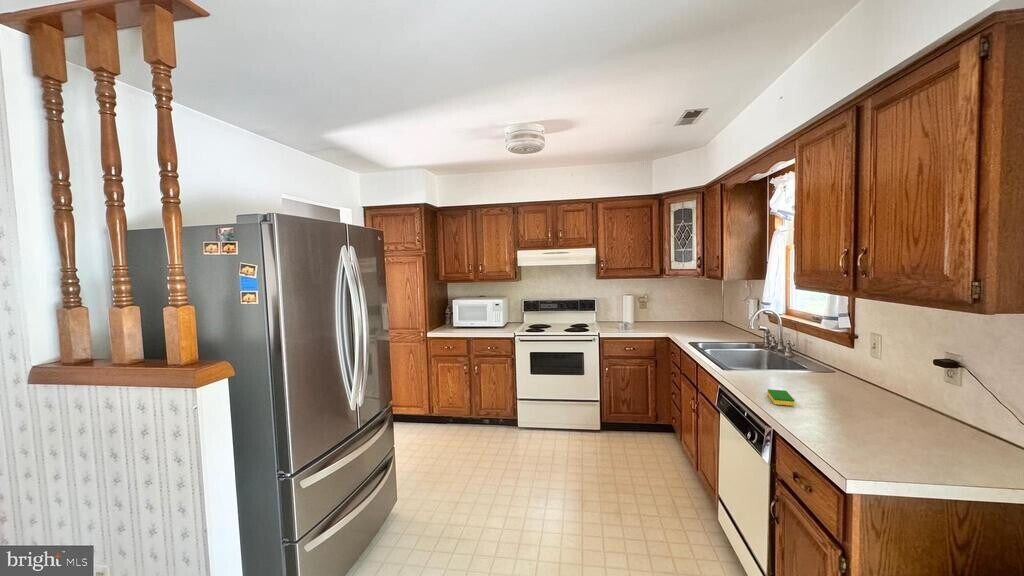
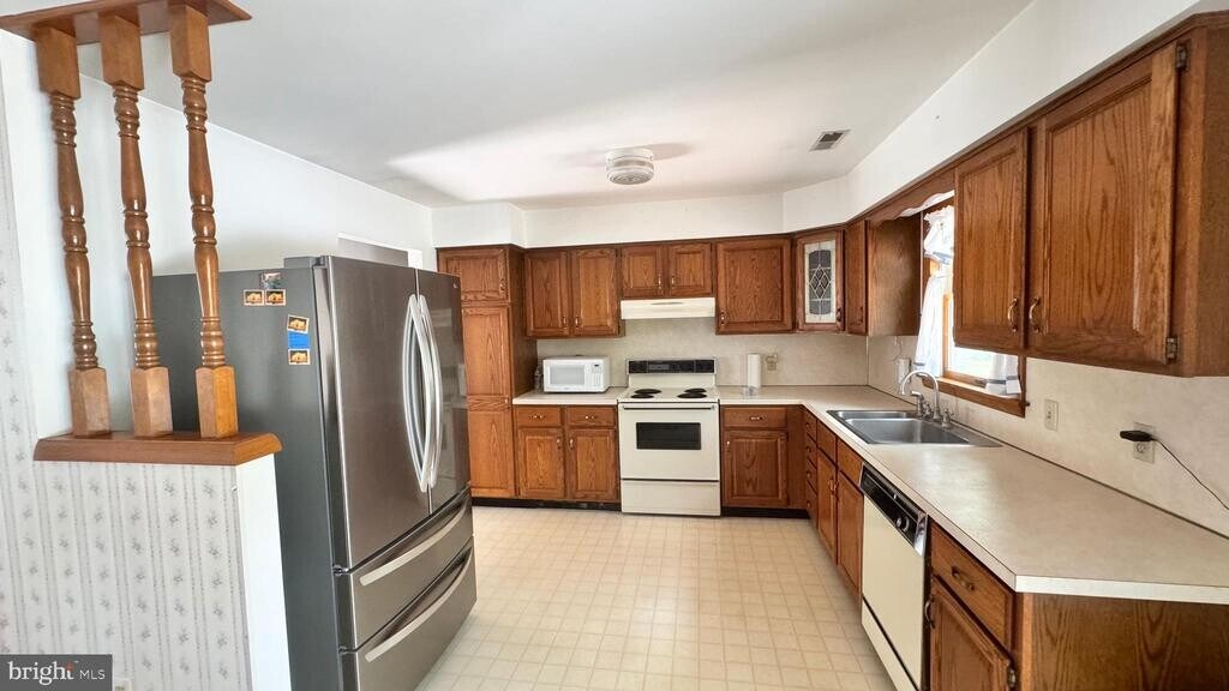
- dish sponge (780, 397)
